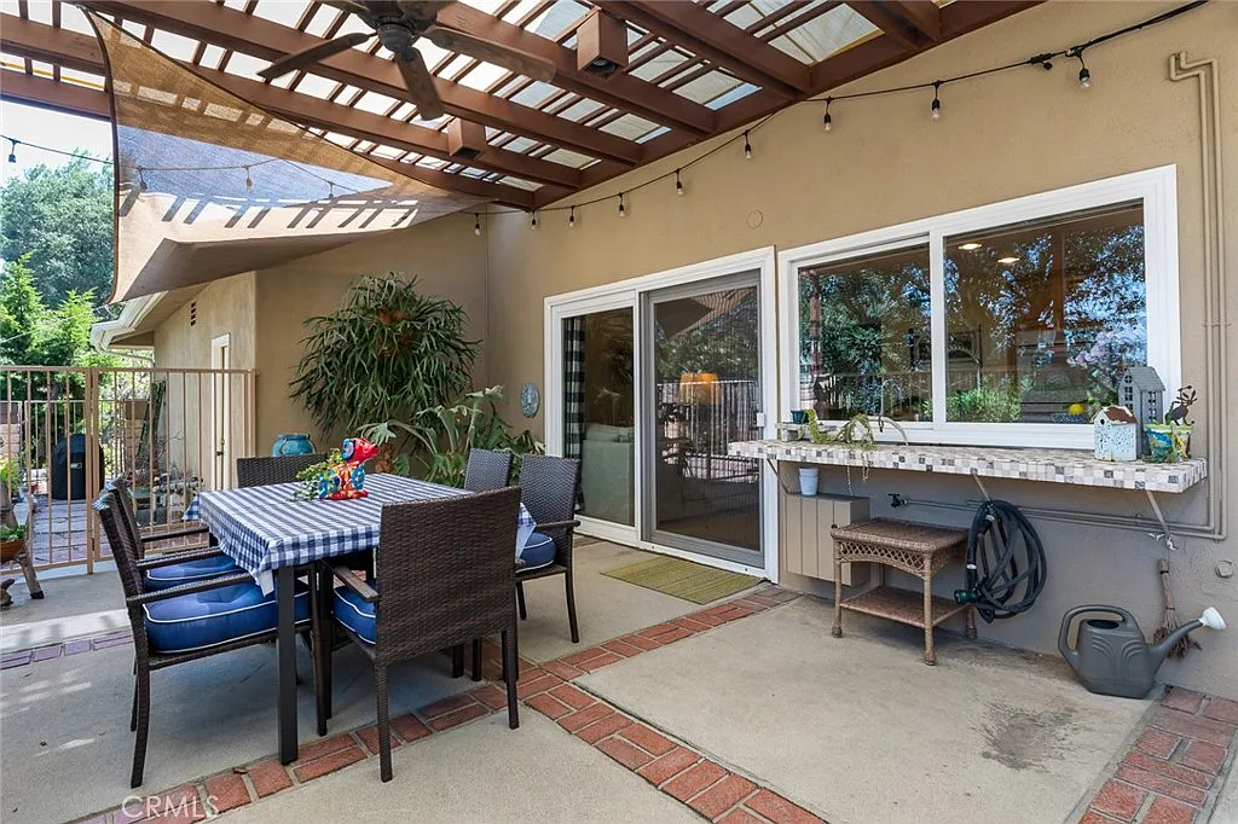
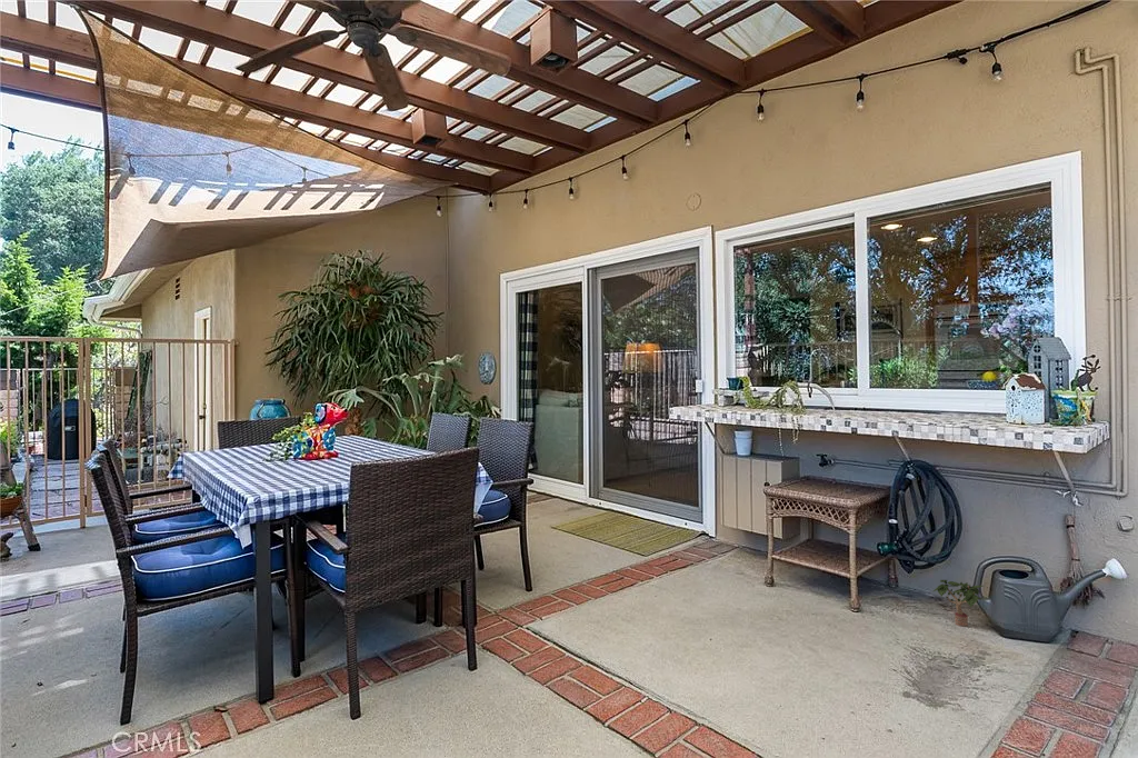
+ potted plant (960, 604)
